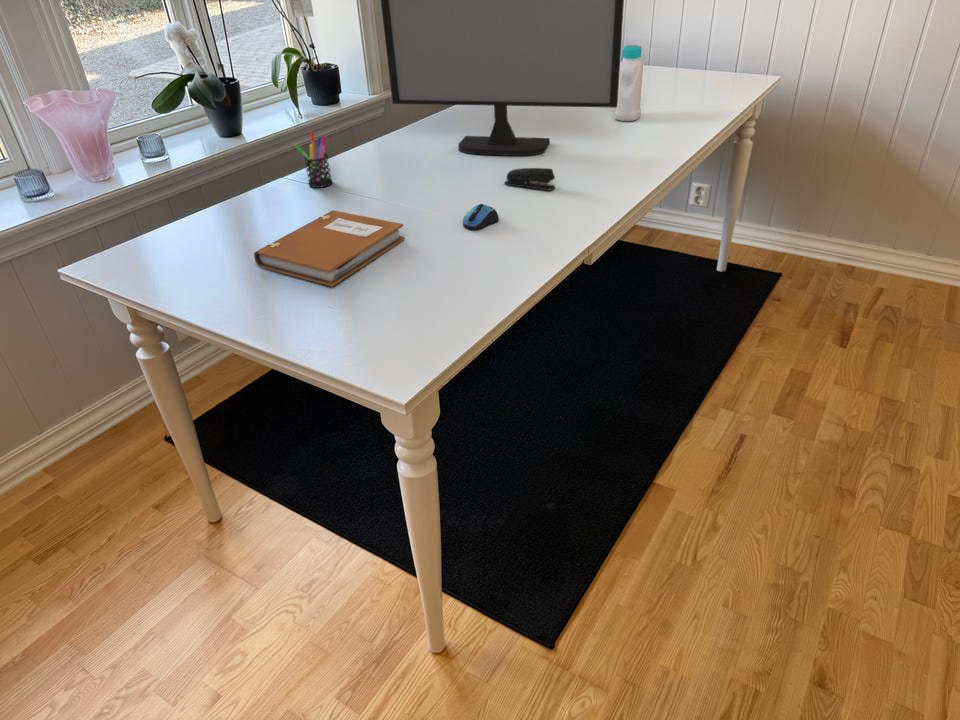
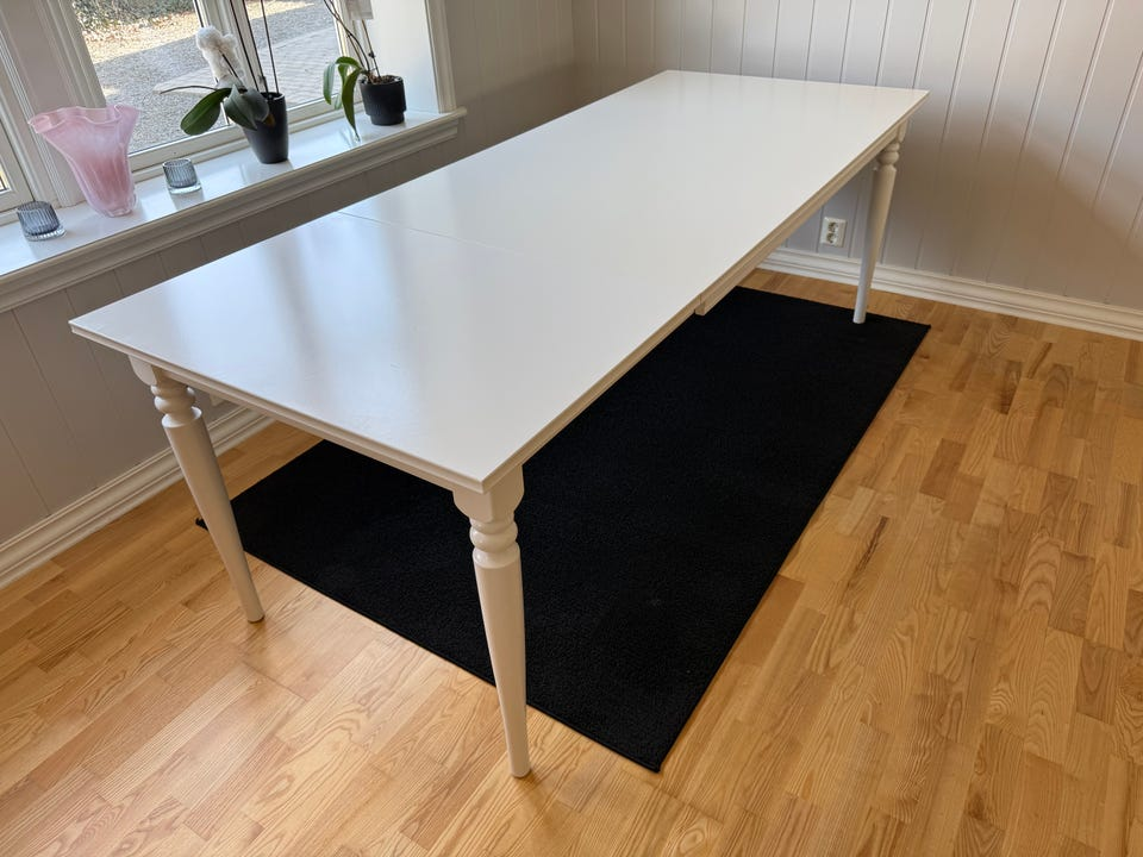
- notebook (332, 243)
- stapler (529, 176)
- computer monitor (500, 72)
- computer mouse (480, 214)
- bottle (629, 83)
- pen holder (313, 159)
